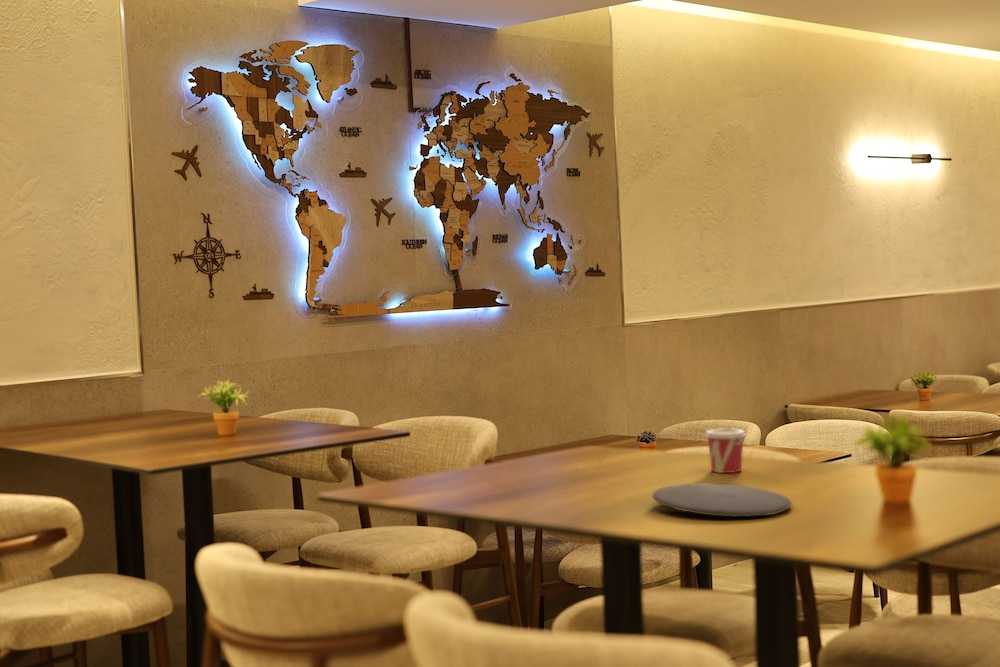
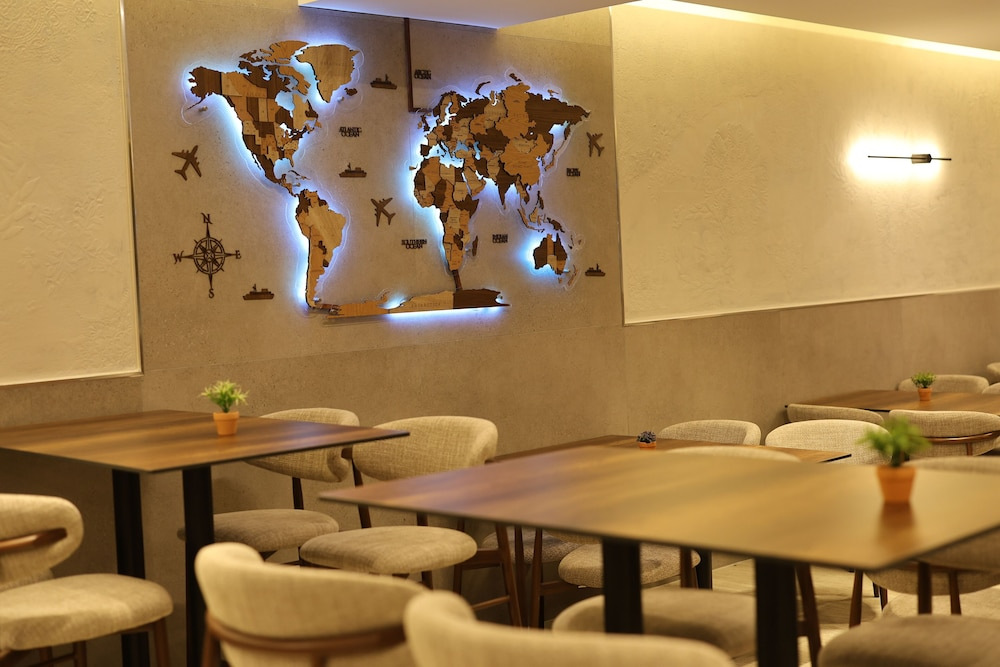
- cup (725, 450)
- plate (721, 499)
